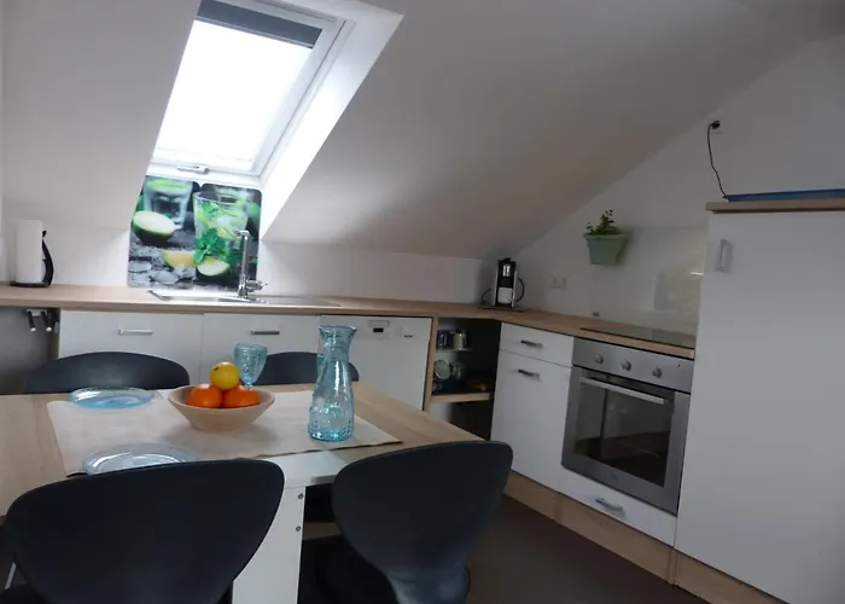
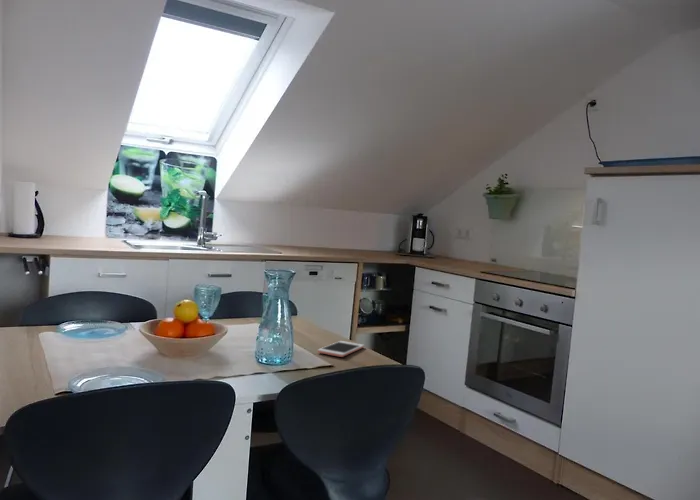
+ cell phone (341, 348)
